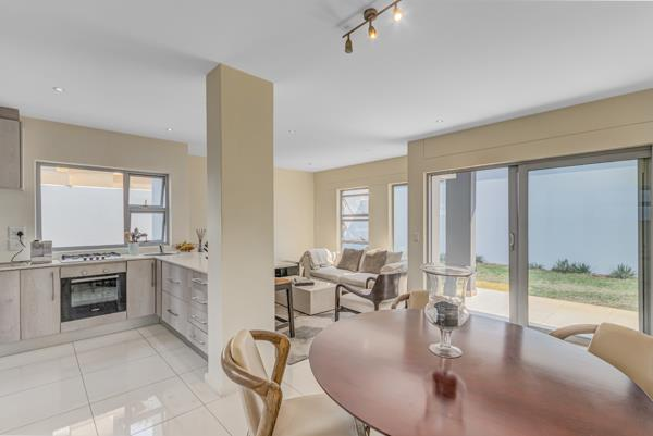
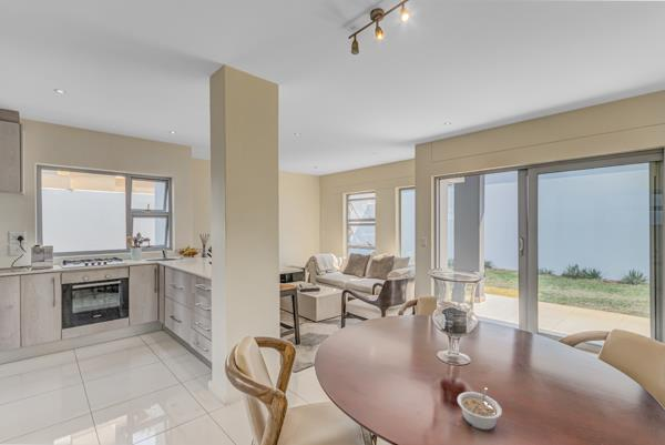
+ legume (478, 408)
